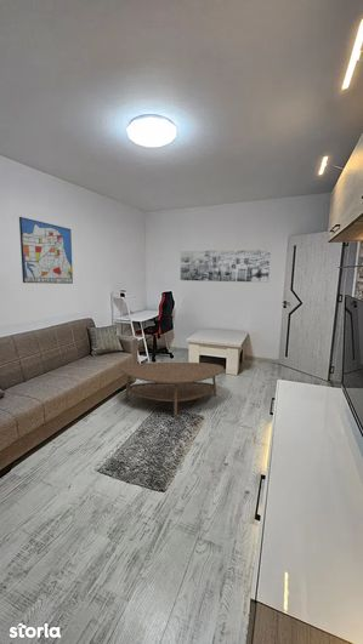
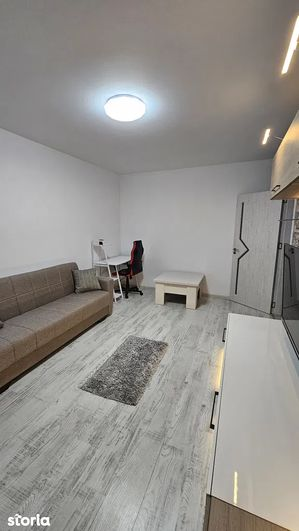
- wall art (222, 266)
- coffee table (172, 387)
- wall art (49, 253)
